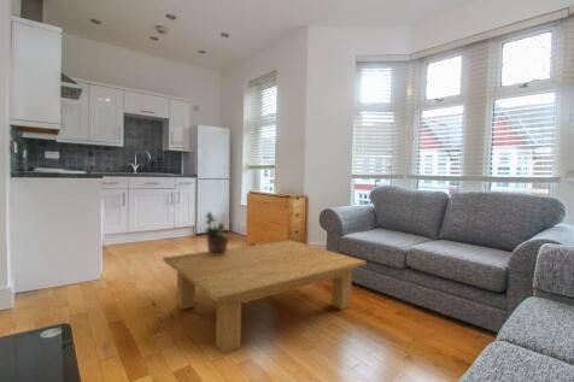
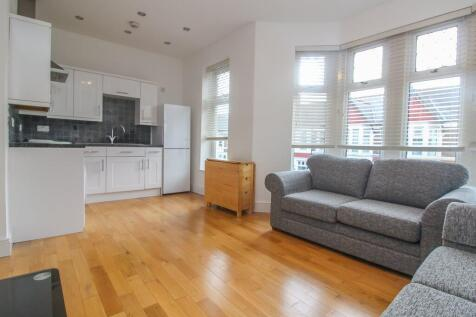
- potted plant (217, 230)
- coffee table (264, 282)
